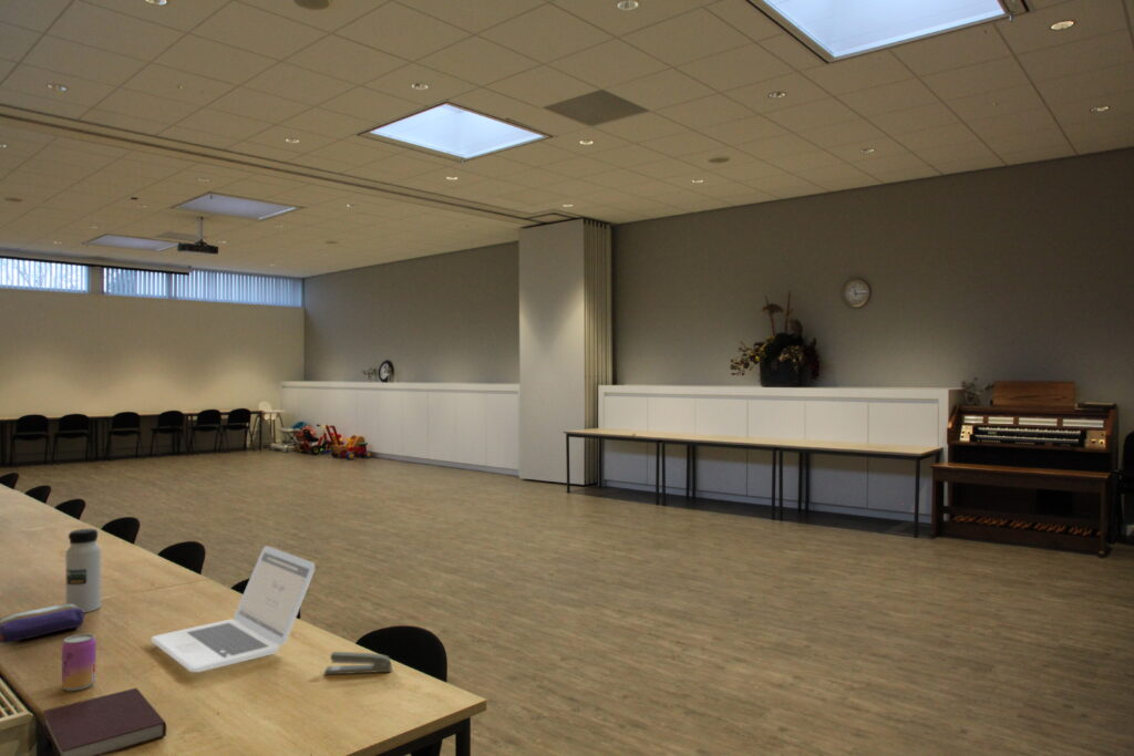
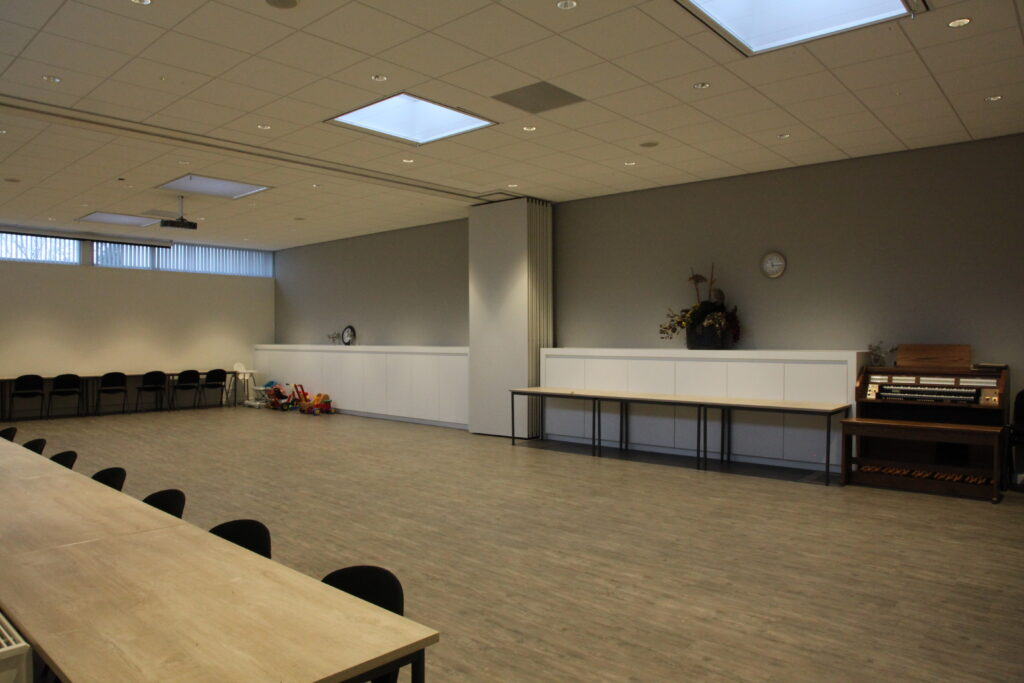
- notebook (103, 723)
- beverage can (79, 661)
- laptop (238, 605)
- water bottle (83, 569)
- stapler (358, 661)
- pencil case (41, 622)
